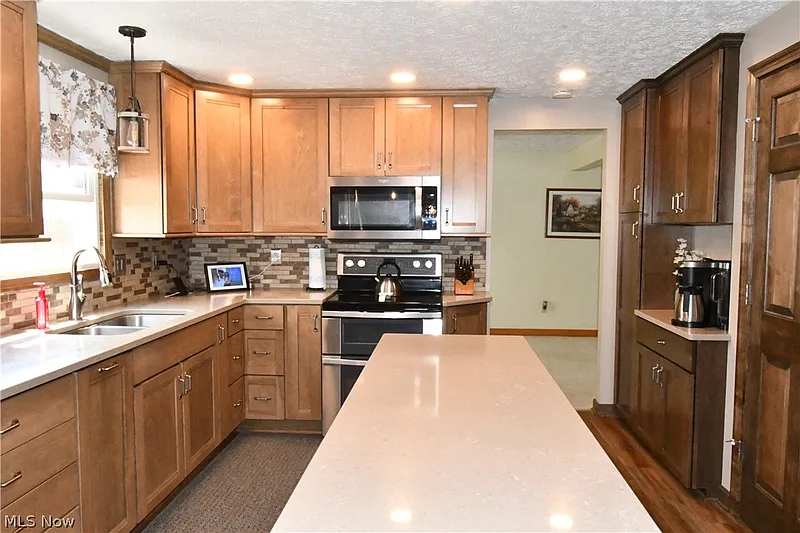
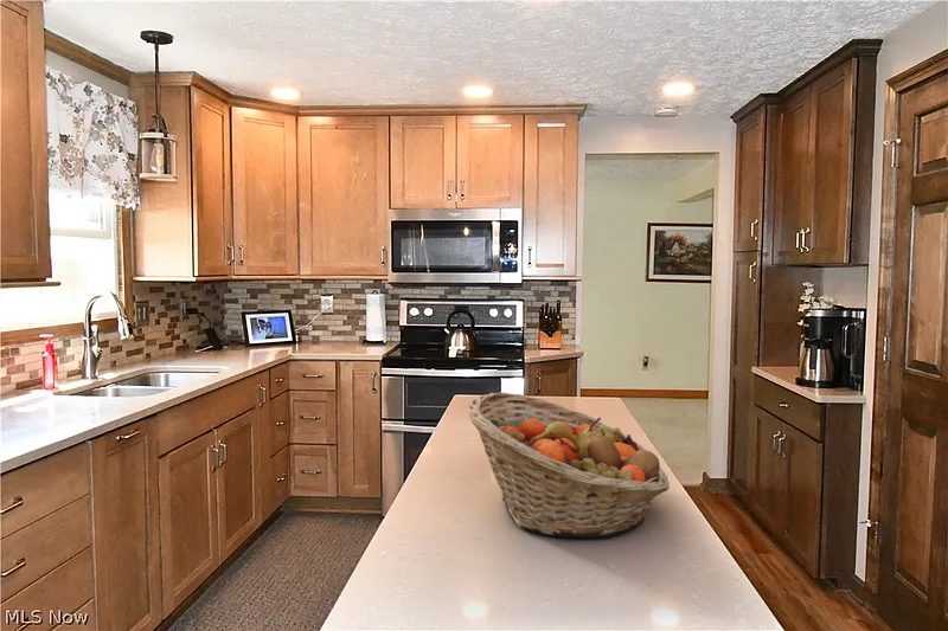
+ fruit basket (565, 455)
